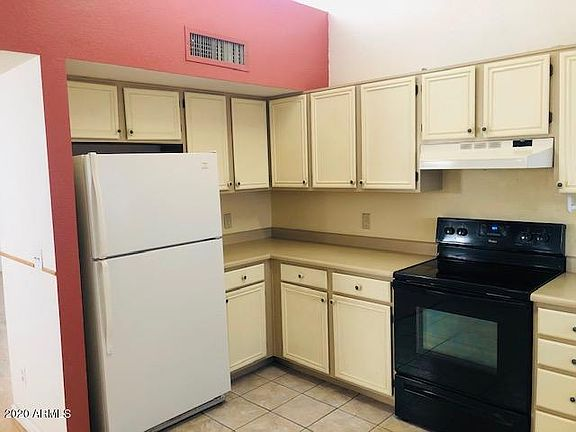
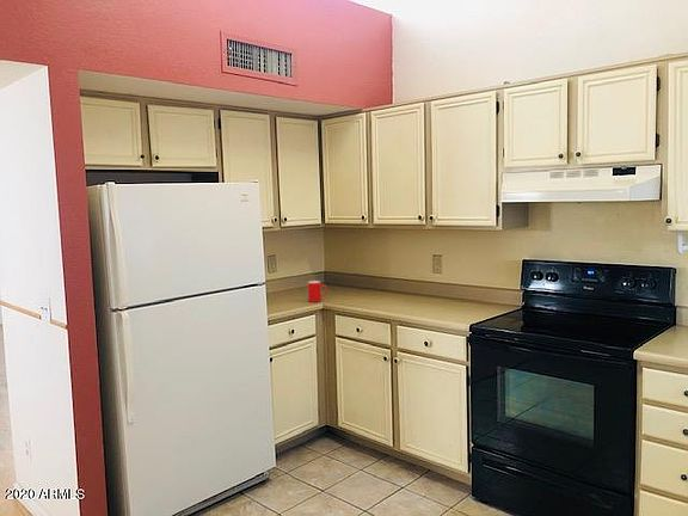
+ cup (317, 291)
